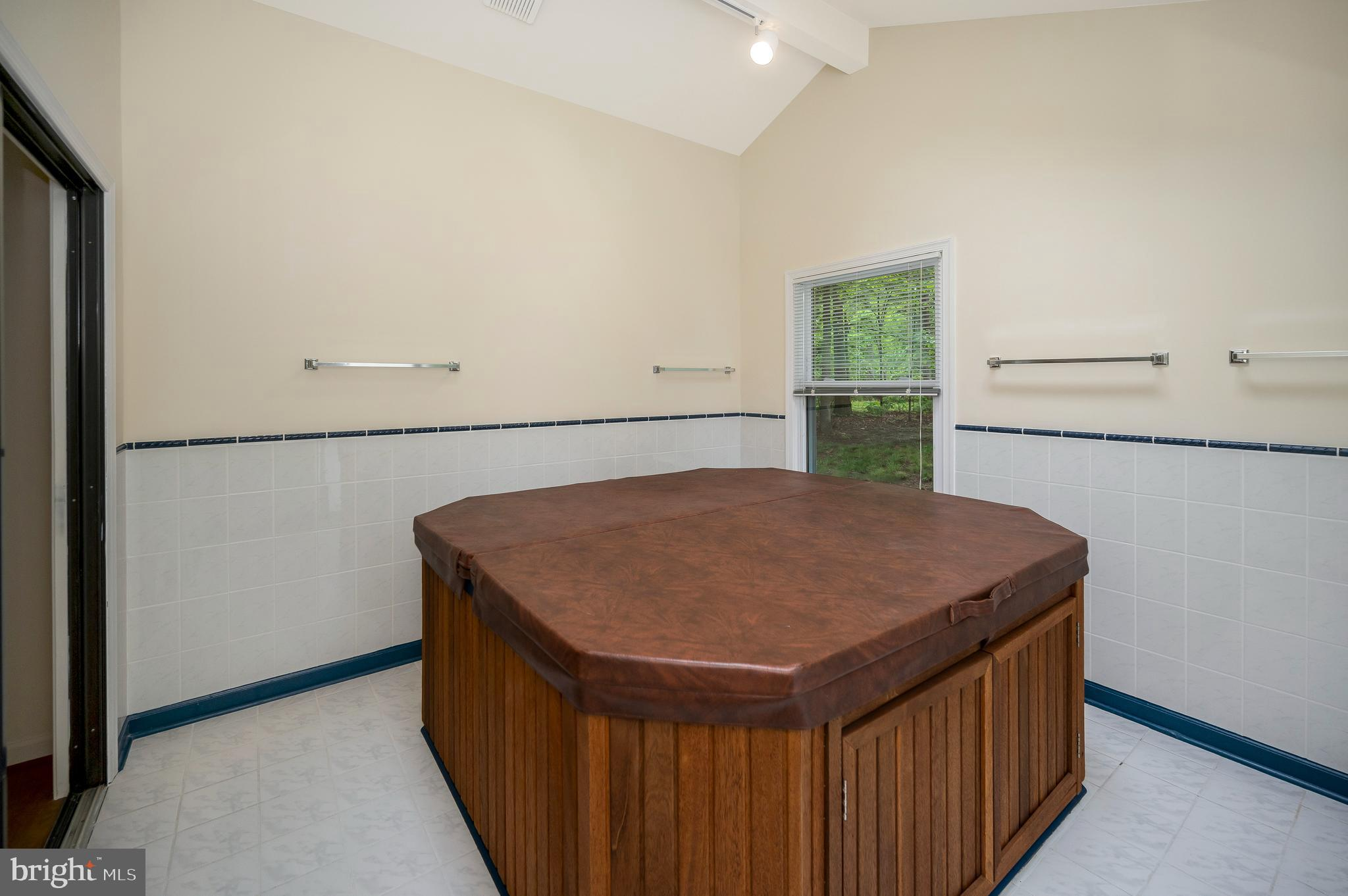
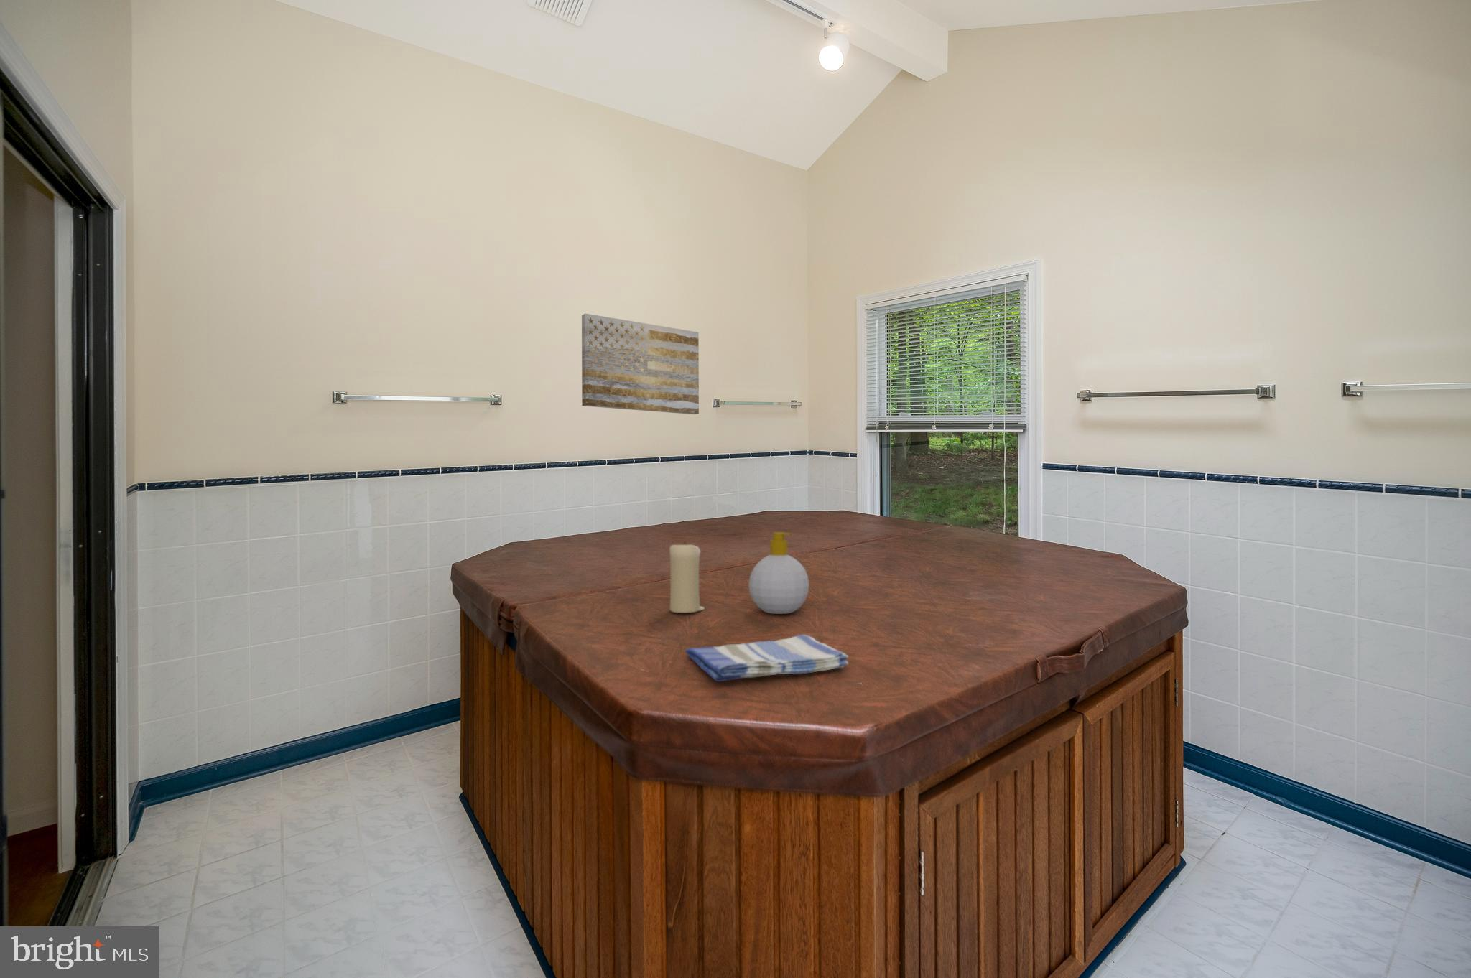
+ candle (686, 575)
+ dish towel (765, 654)
+ wall art (643, 367)
+ soap bottle (778, 572)
